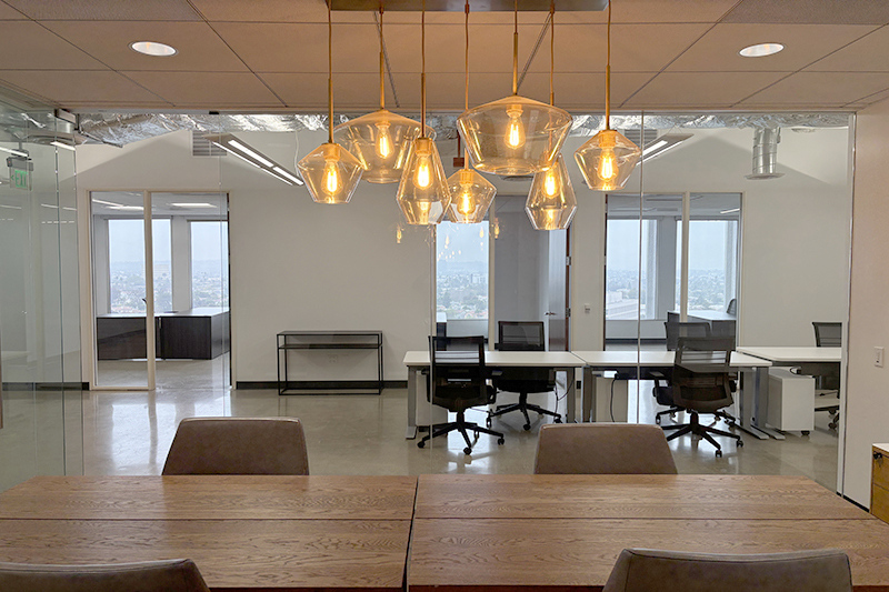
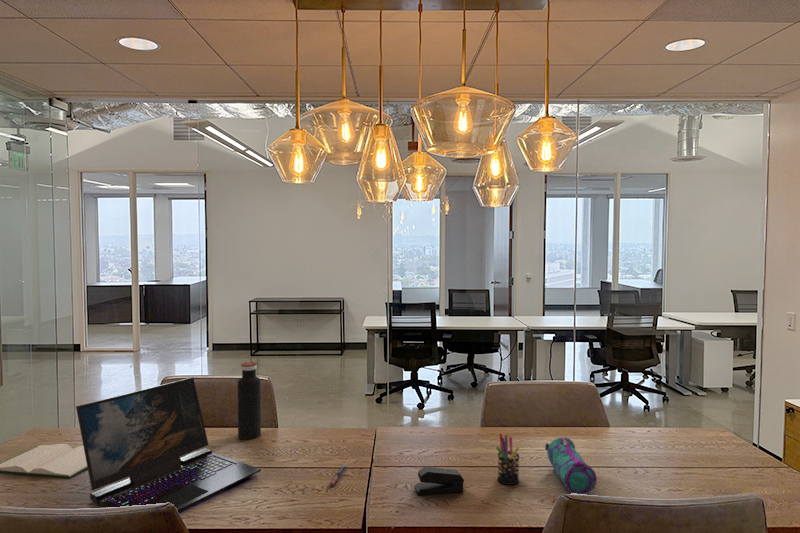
+ pen (338, 474)
+ laptop (172, 442)
+ hardback book (52, 458)
+ pencil case (569, 463)
+ pen holder (505, 458)
+ water bottle (249, 399)
+ stapler (439, 479)
